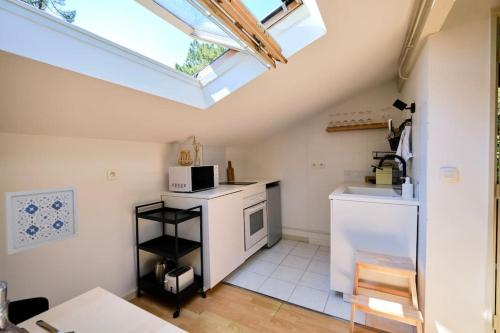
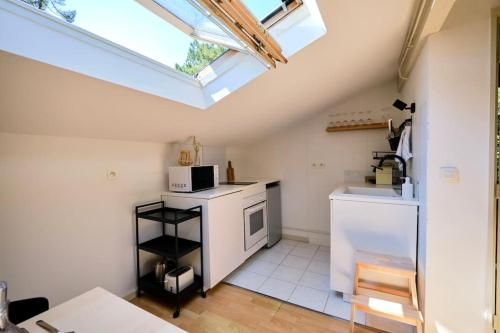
- wall art (45, 216)
